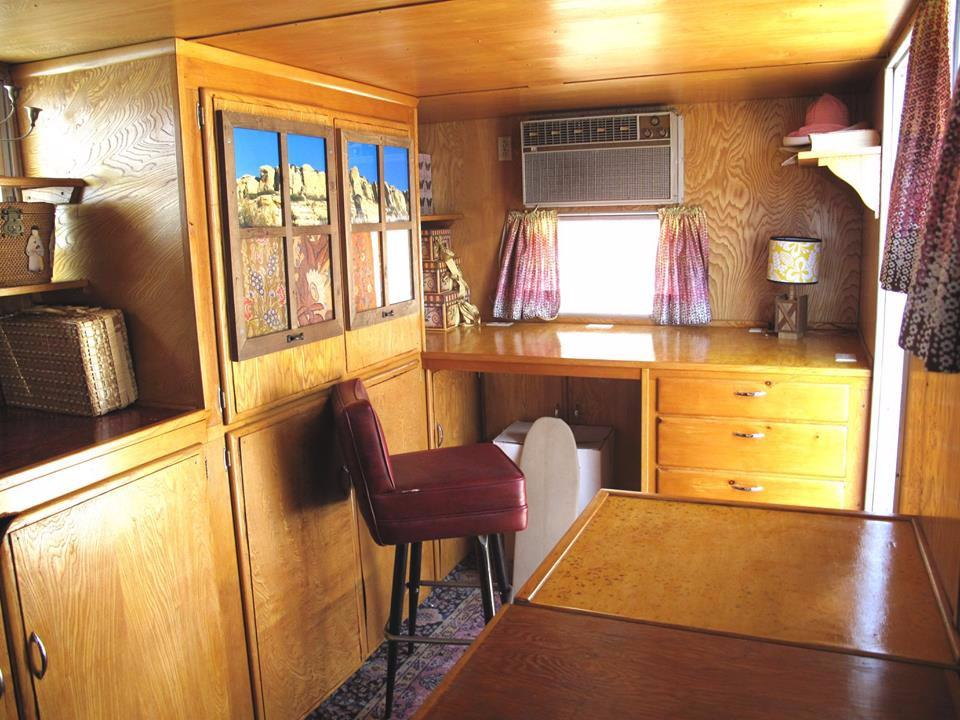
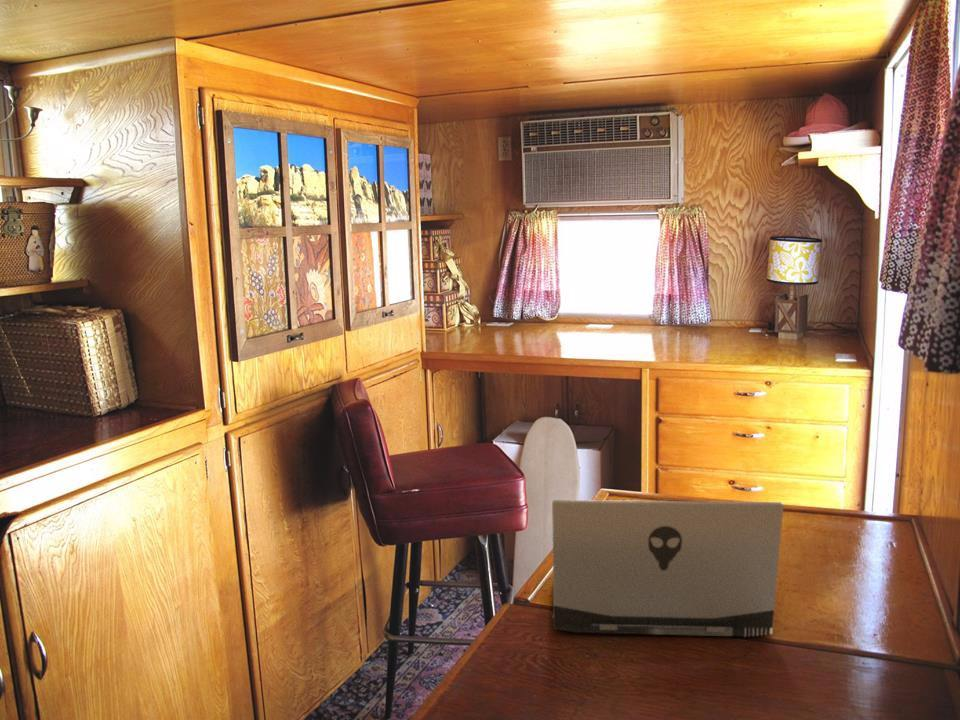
+ laptop computer (656, 544)
